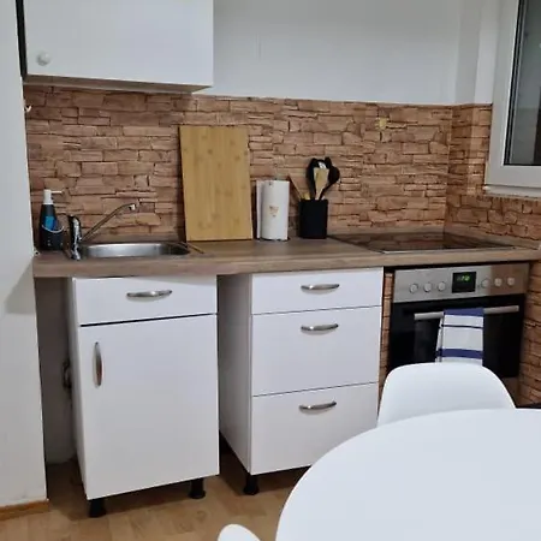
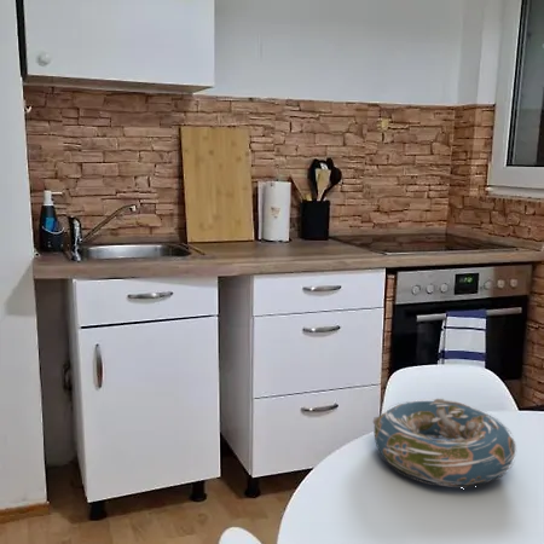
+ decorative bowl (442, 440)
